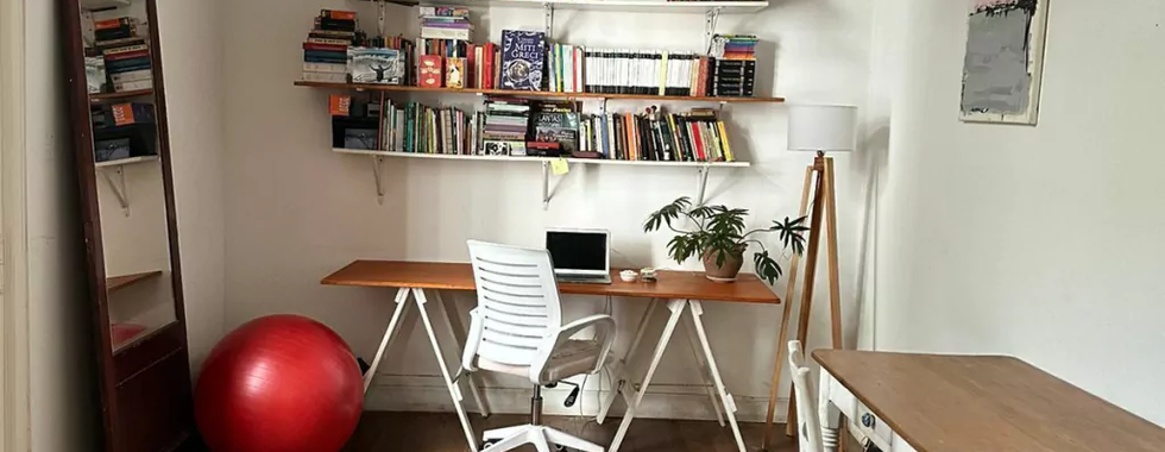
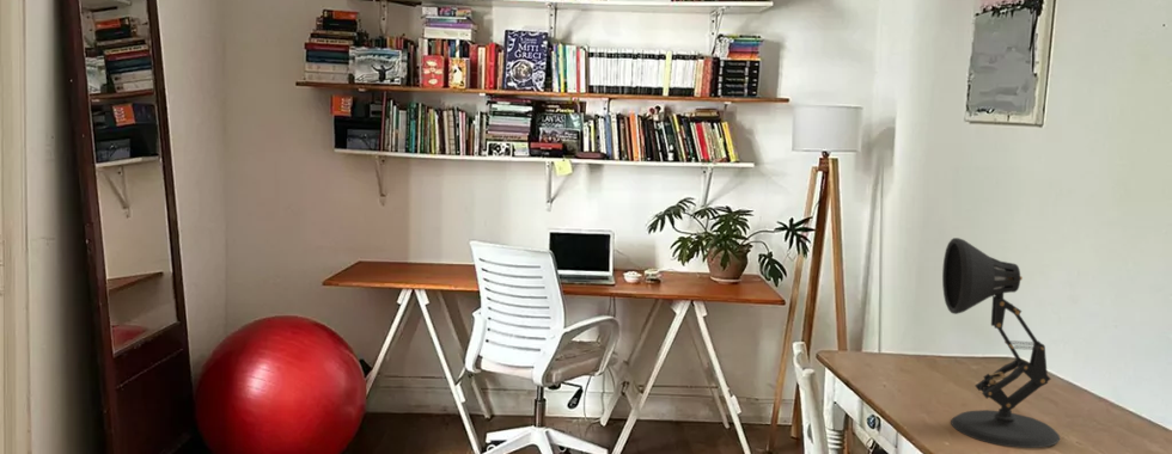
+ desk lamp (1005, 336)
